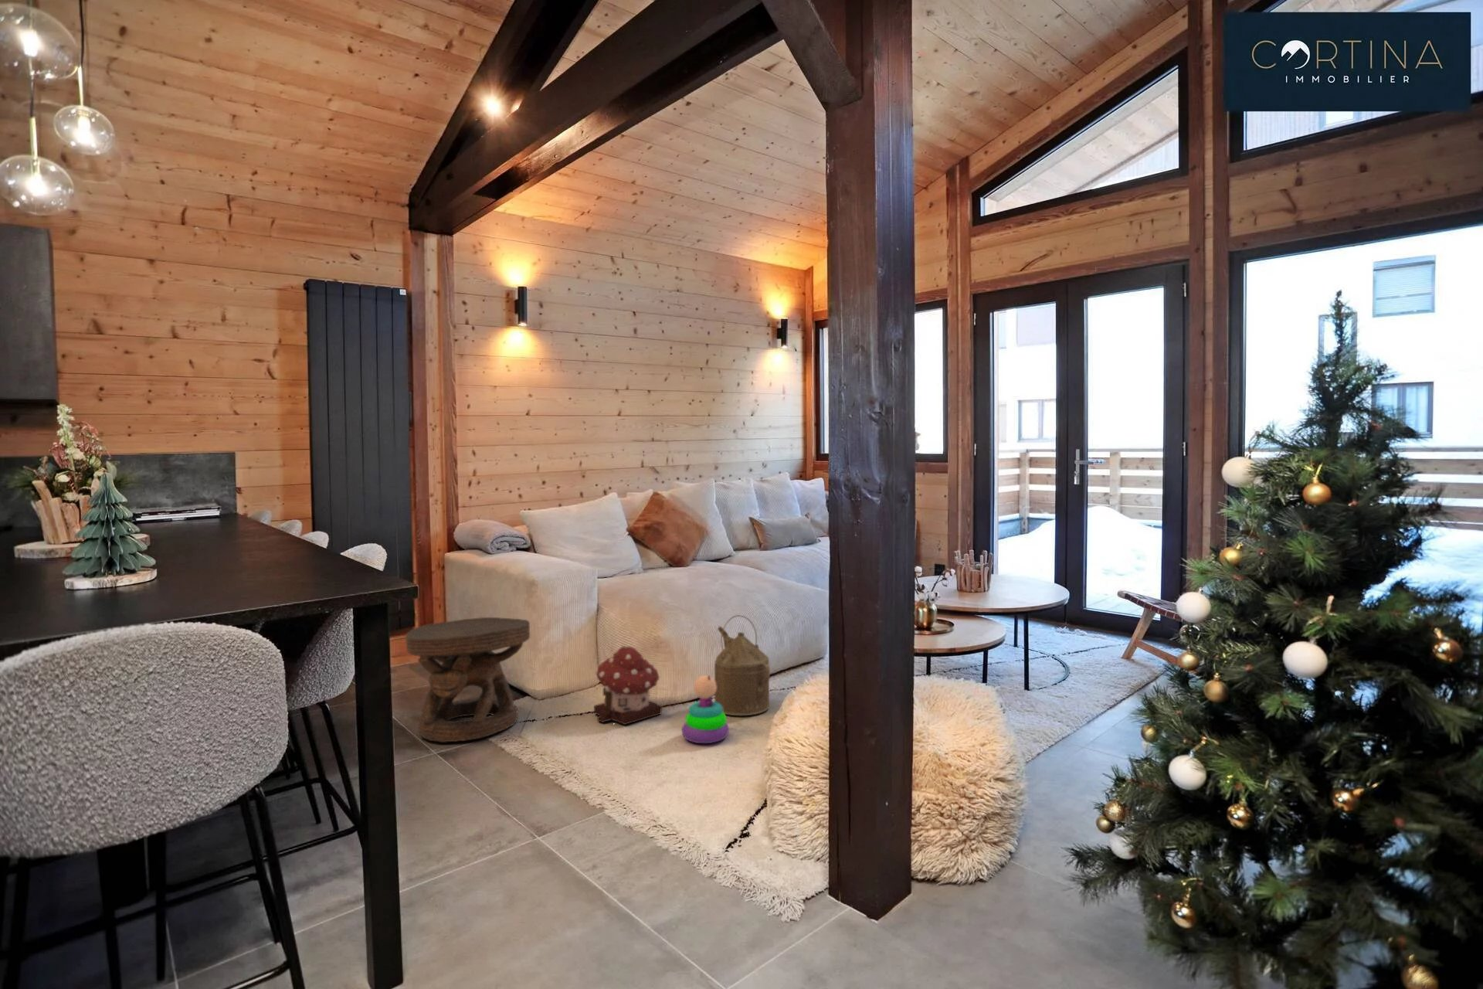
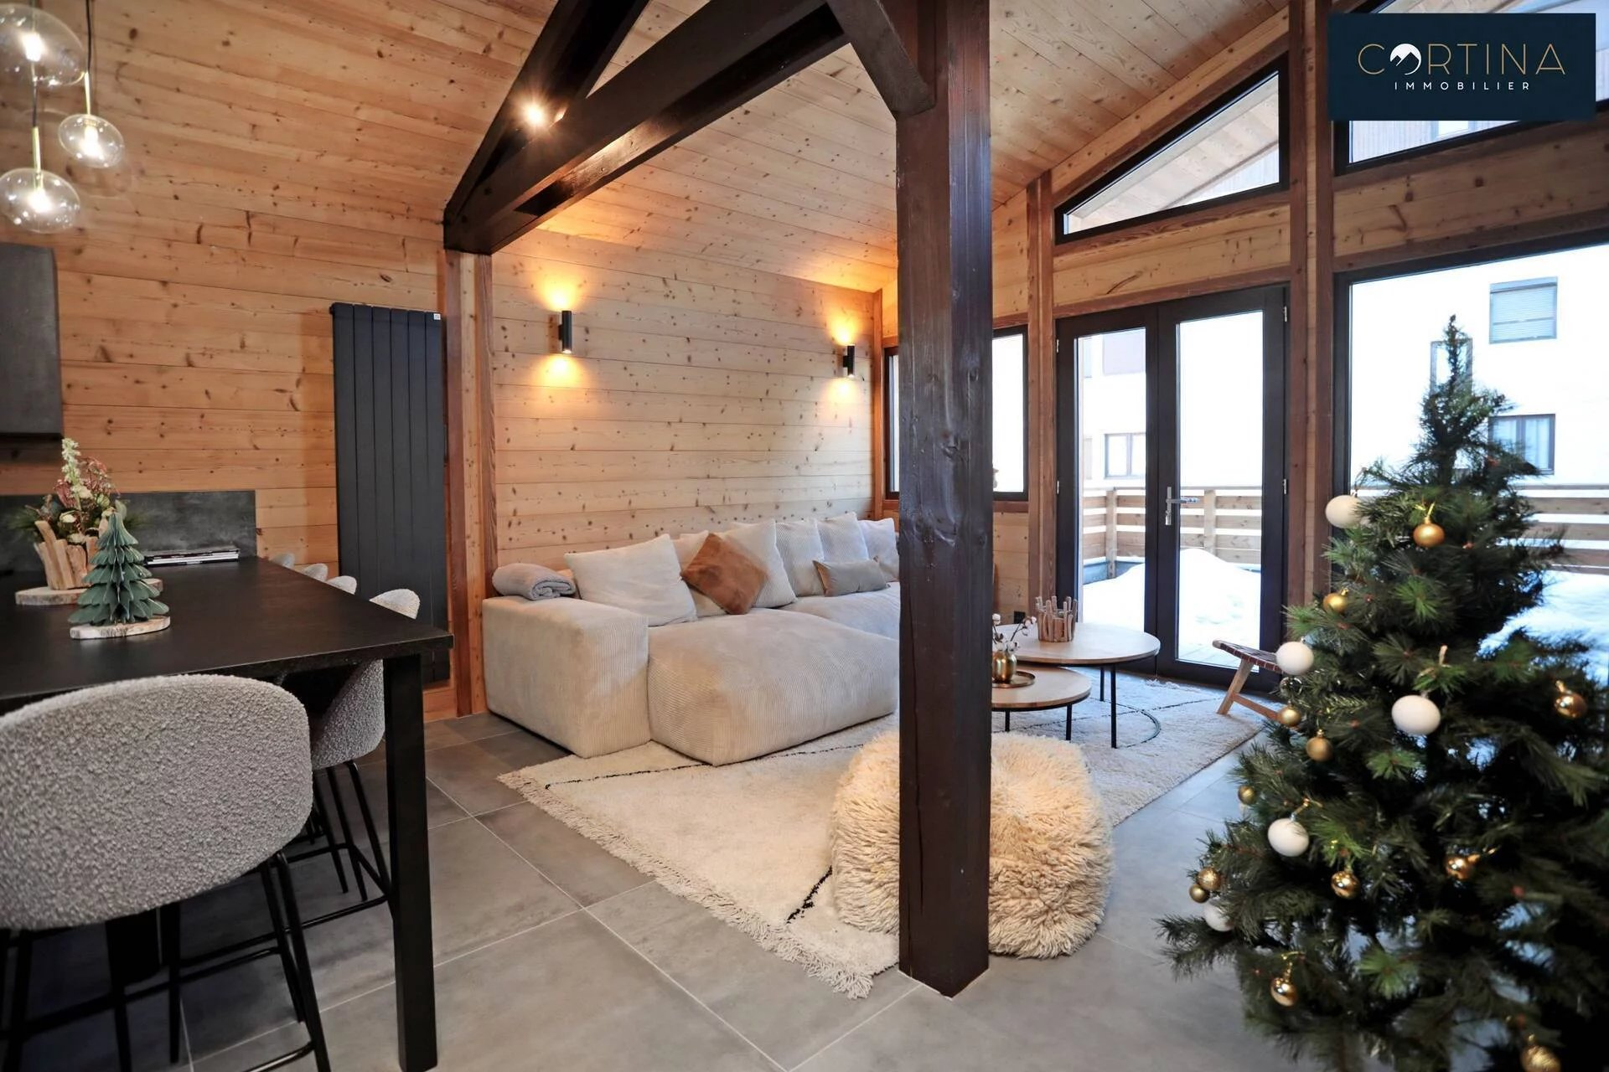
- carved stool (468, 674)
- watering can (743, 663)
- toy house (627, 680)
- stacking toy (704, 705)
